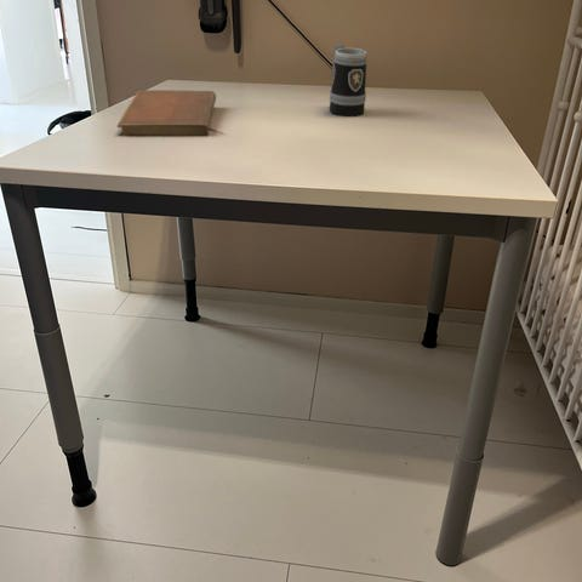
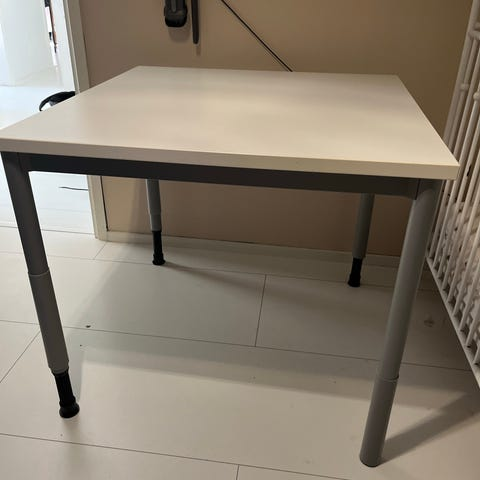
- mug (346, 79)
- notebook (171, 112)
